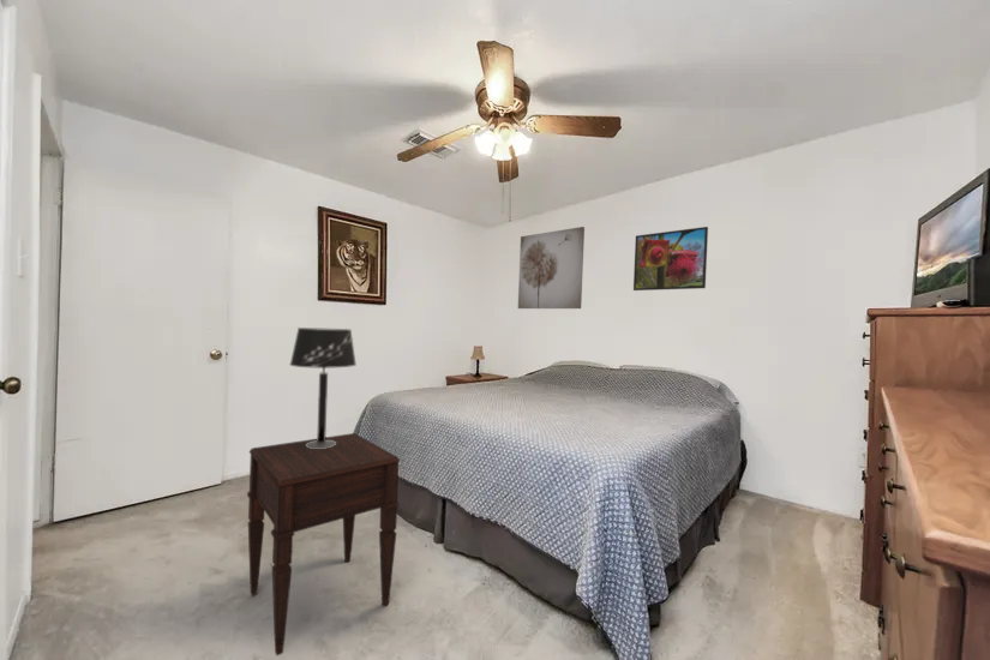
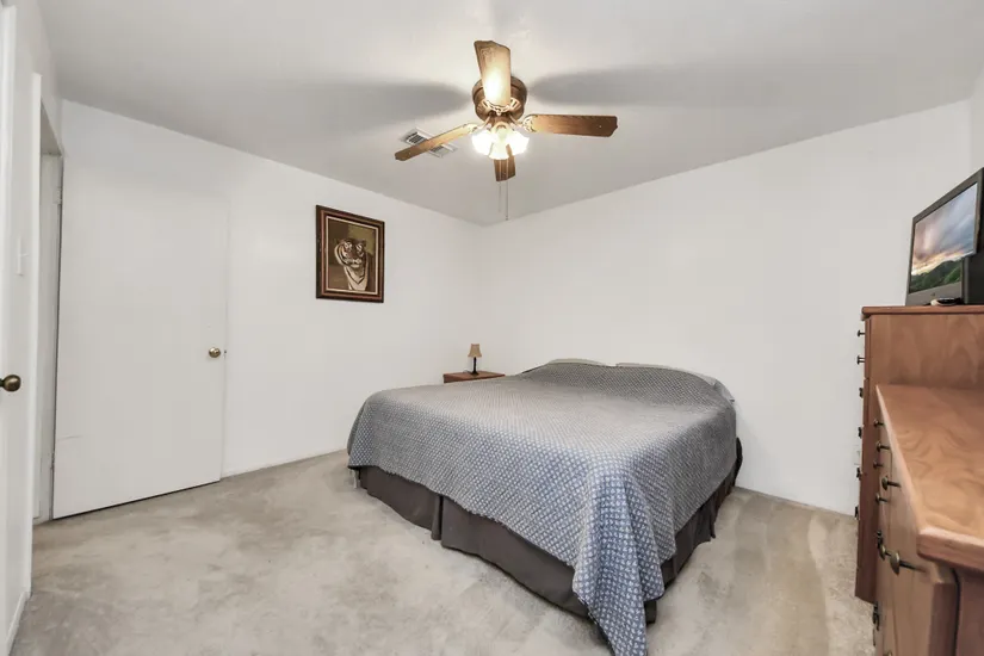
- wall art (548, 270)
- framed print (668, 260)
- nightstand (319, 524)
- table lamp (323, 386)
